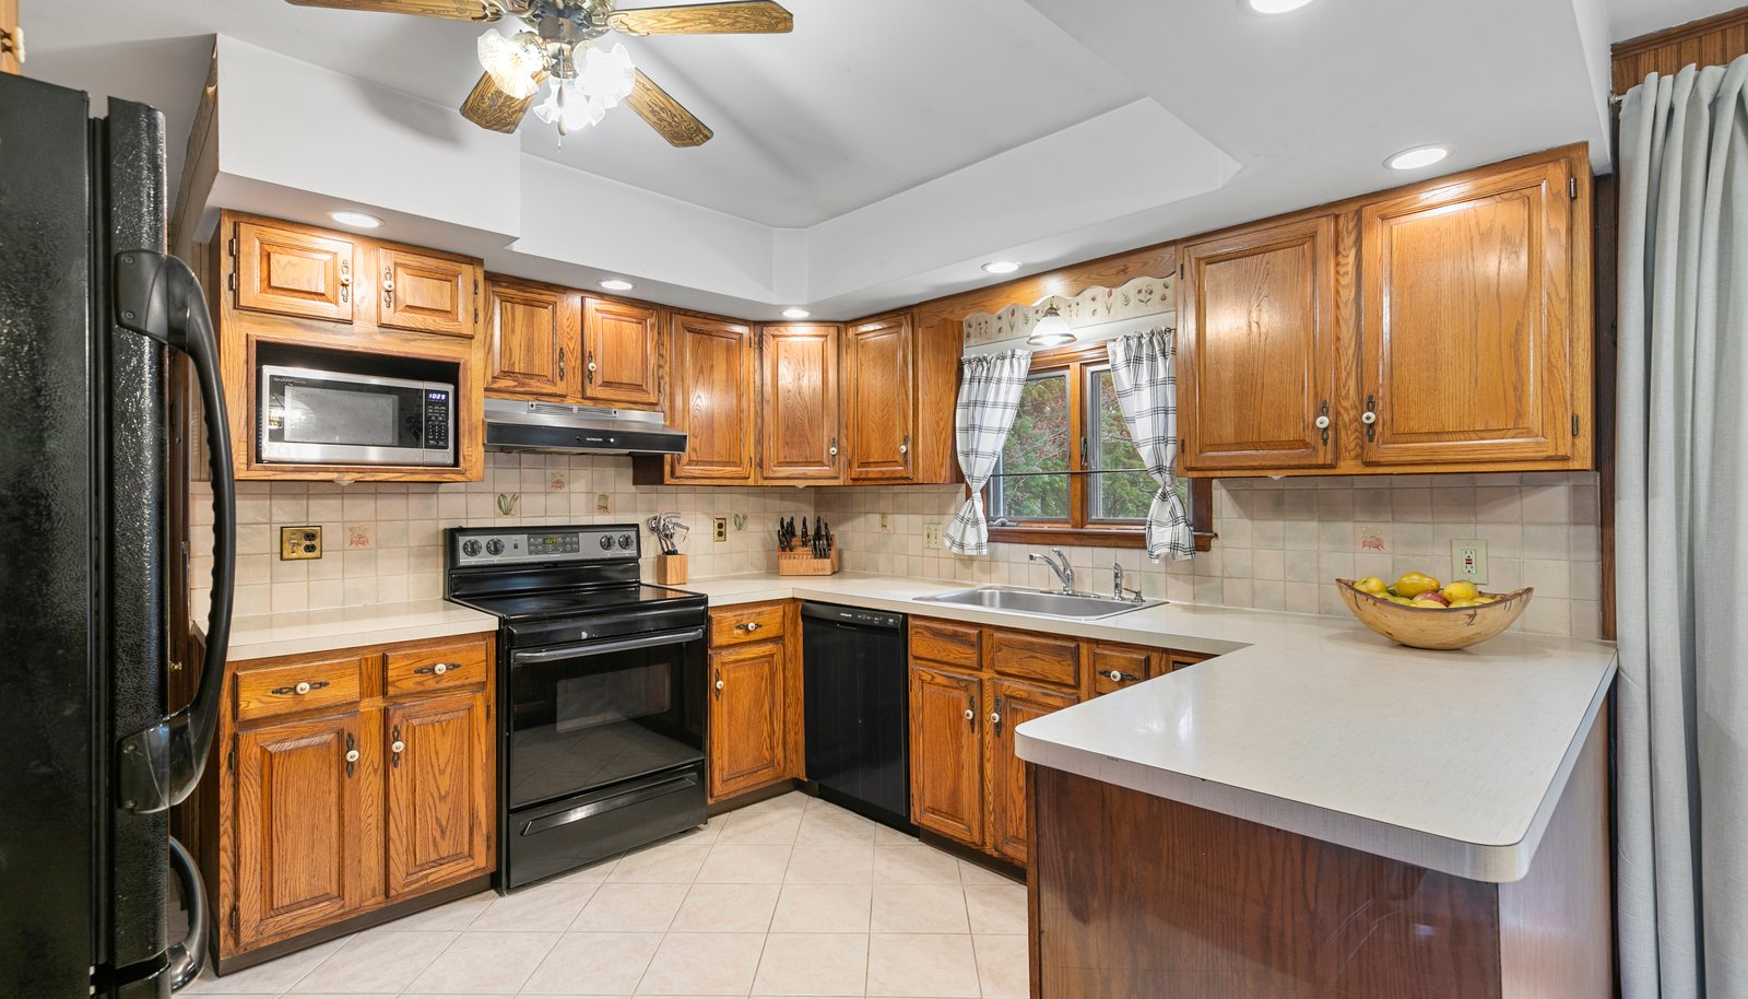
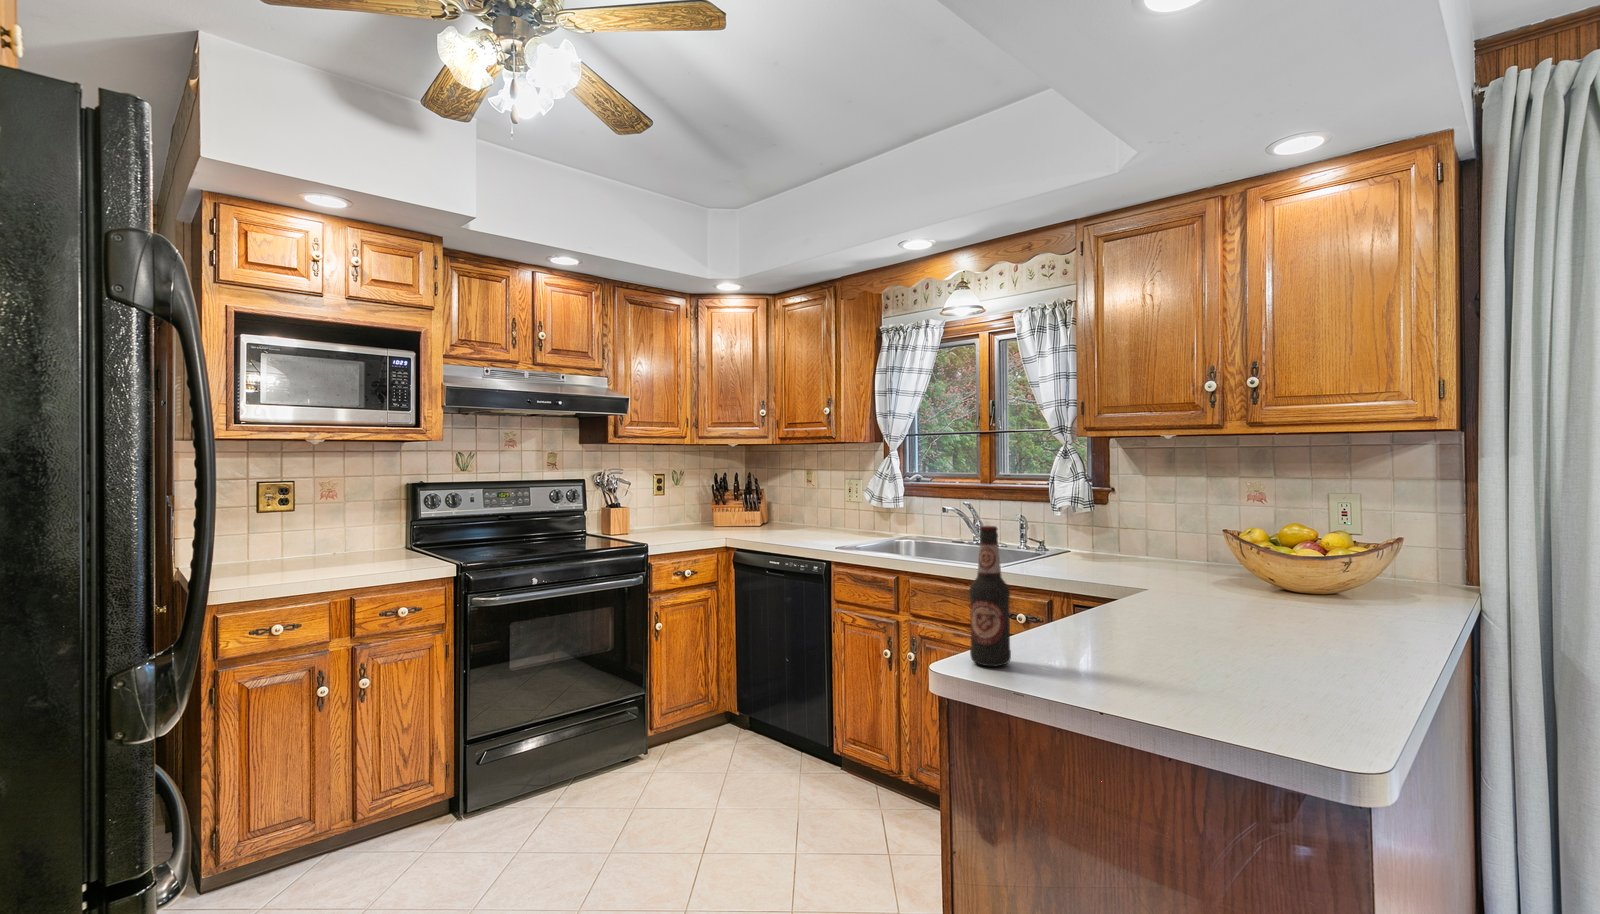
+ bottle (989, 594)
